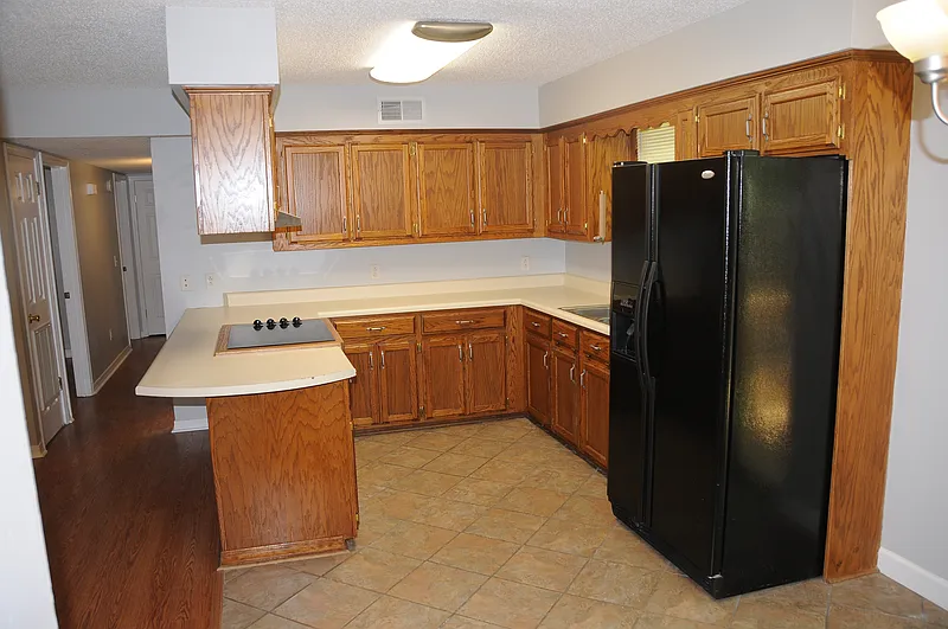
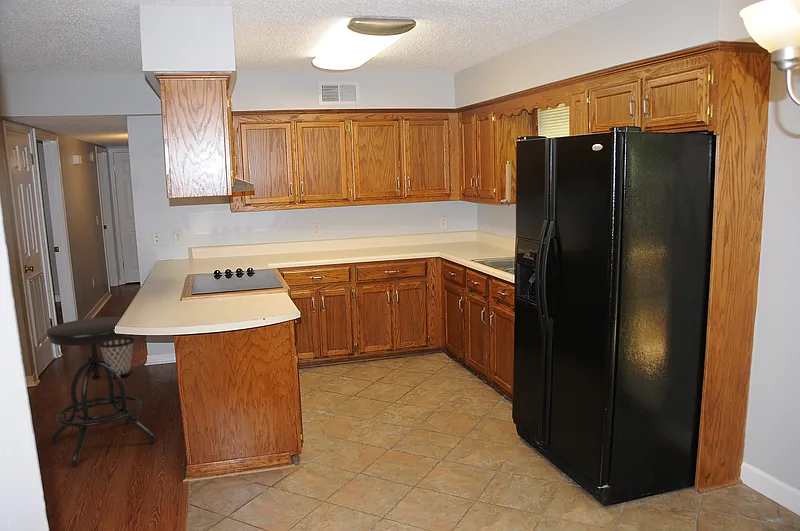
+ wastebasket (118, 358)
+ stool (97, 379)
